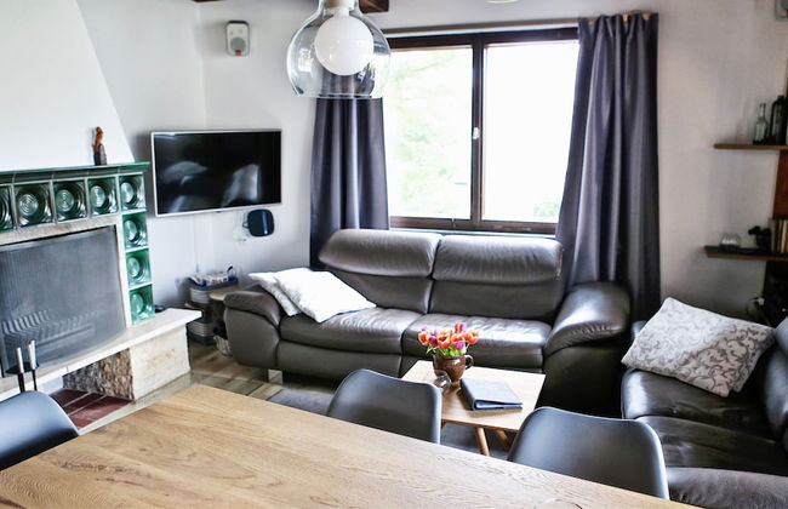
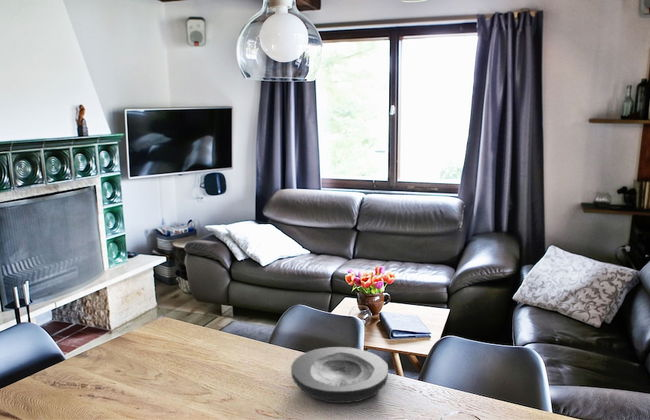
+ plate (339, 377)
